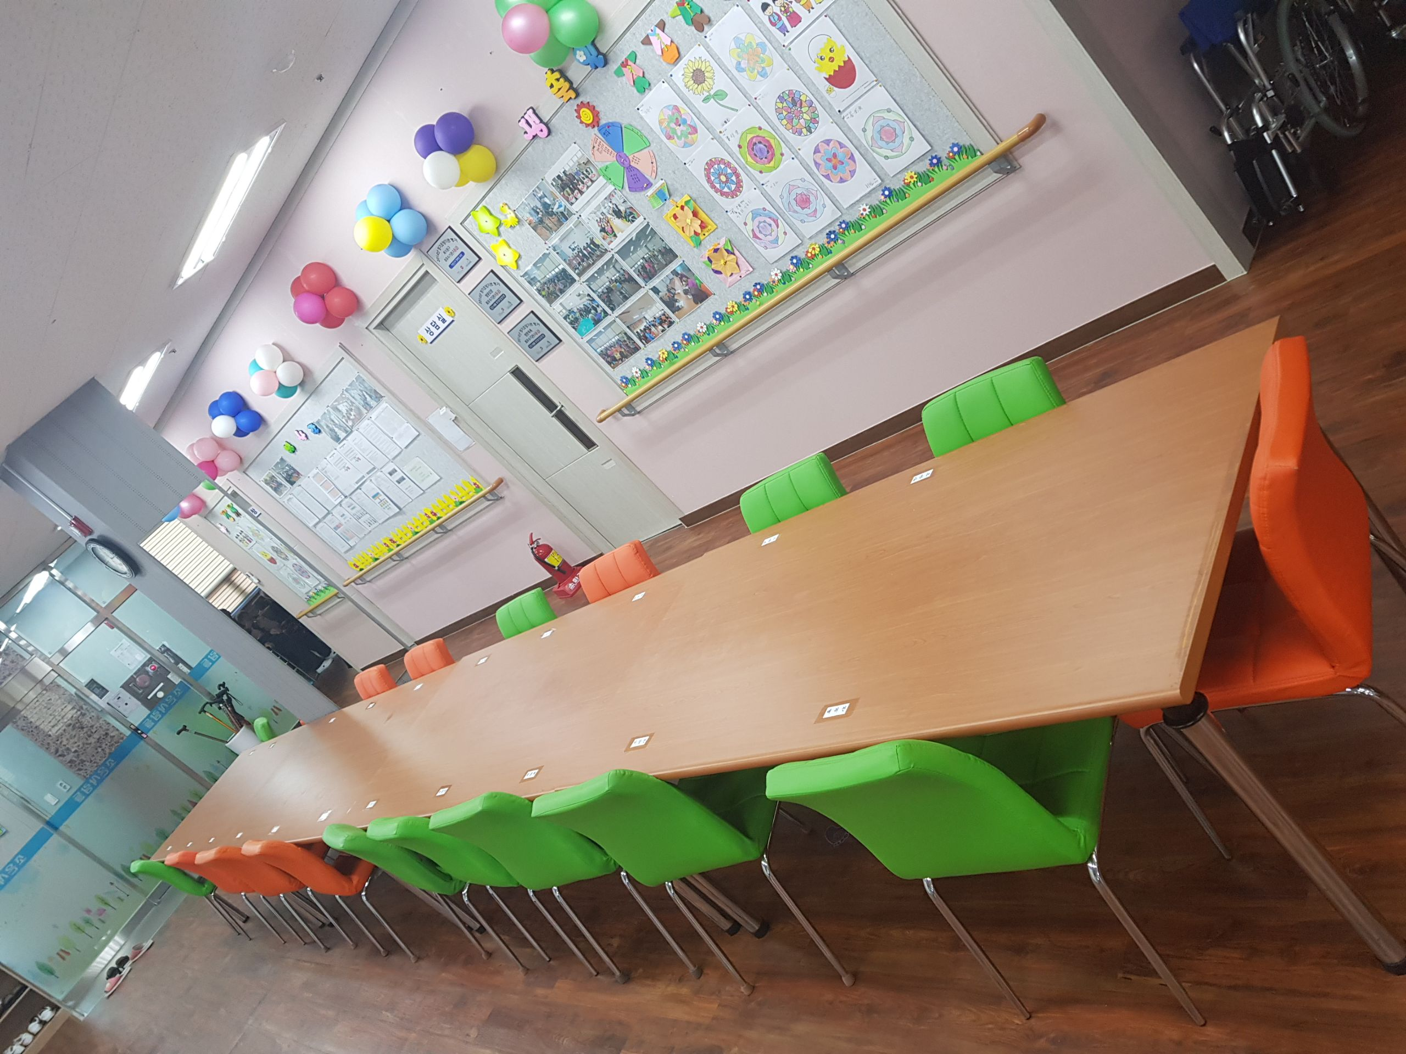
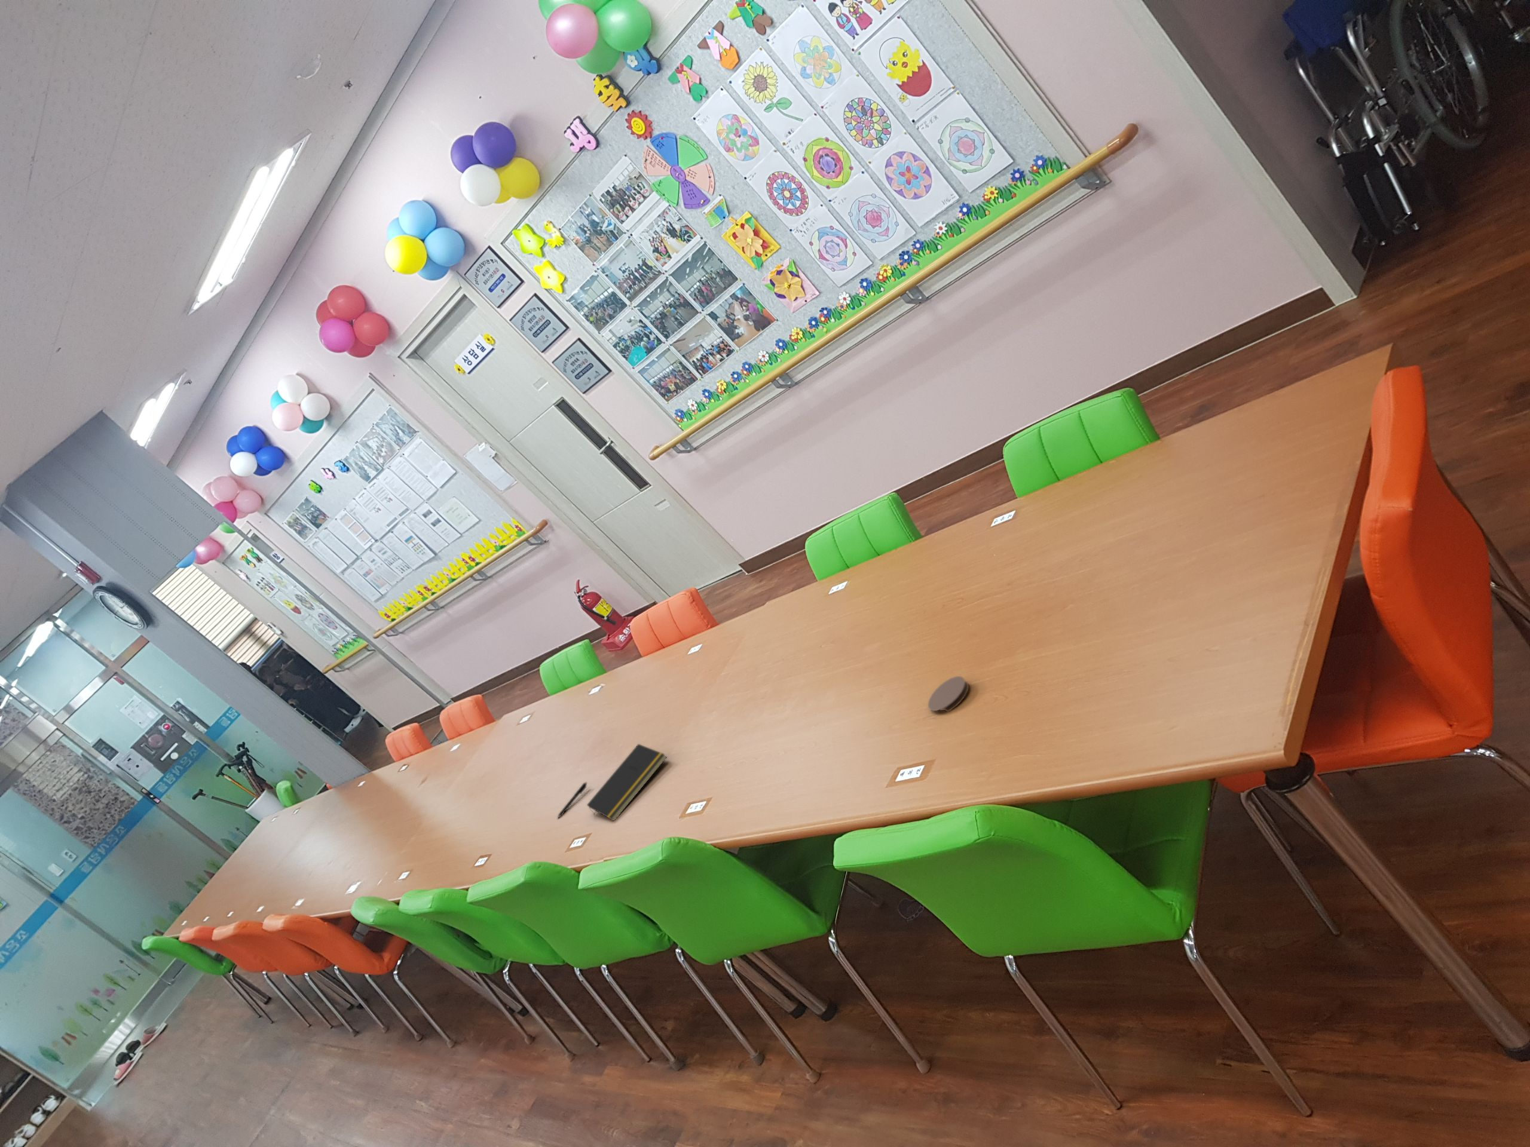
+ pen (571, 800)
+ coaster (948, 695)
+ notepad (626, 781)
